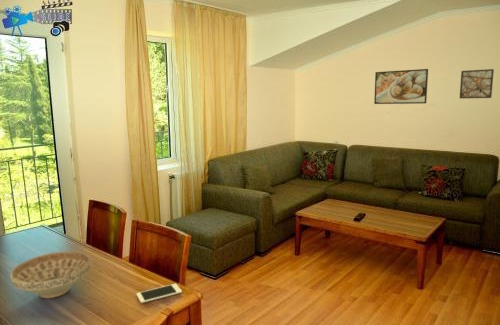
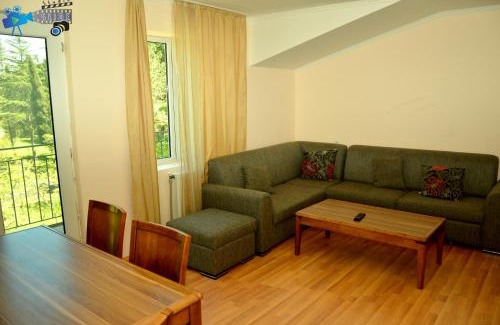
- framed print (476, 84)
- decorative bowl (53, 278)
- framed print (400, 87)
- cell phone (159, 292)
